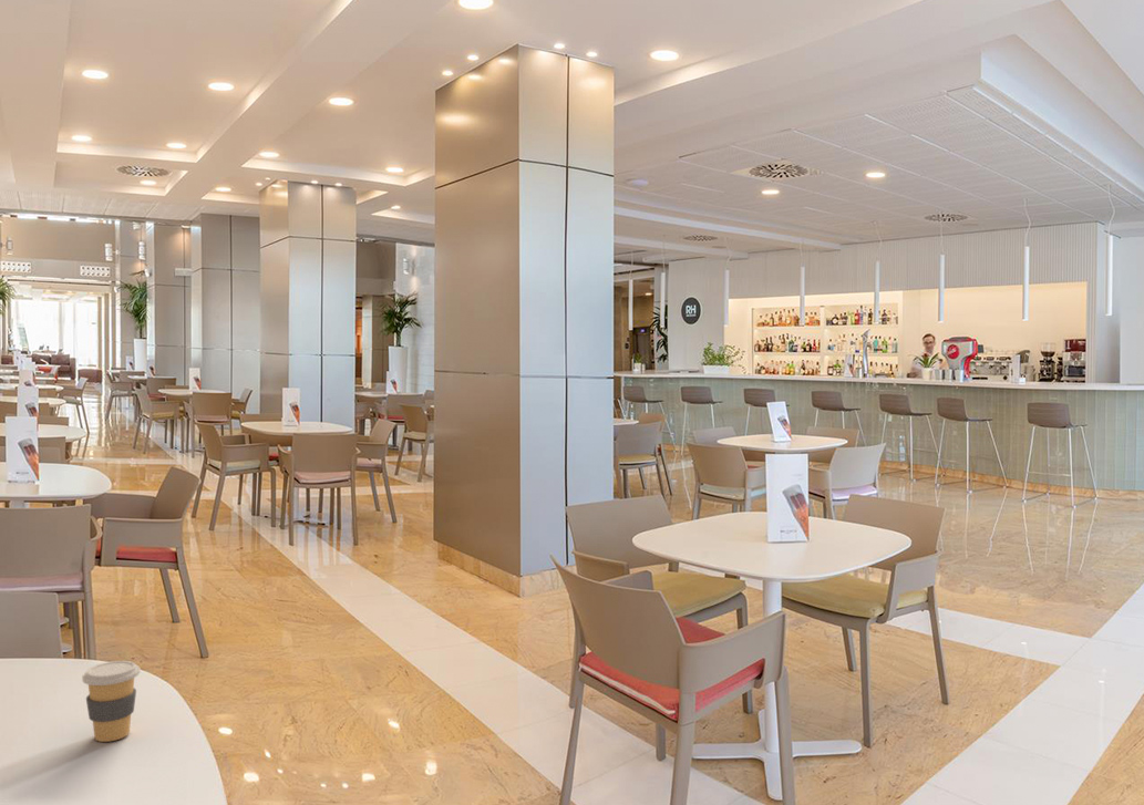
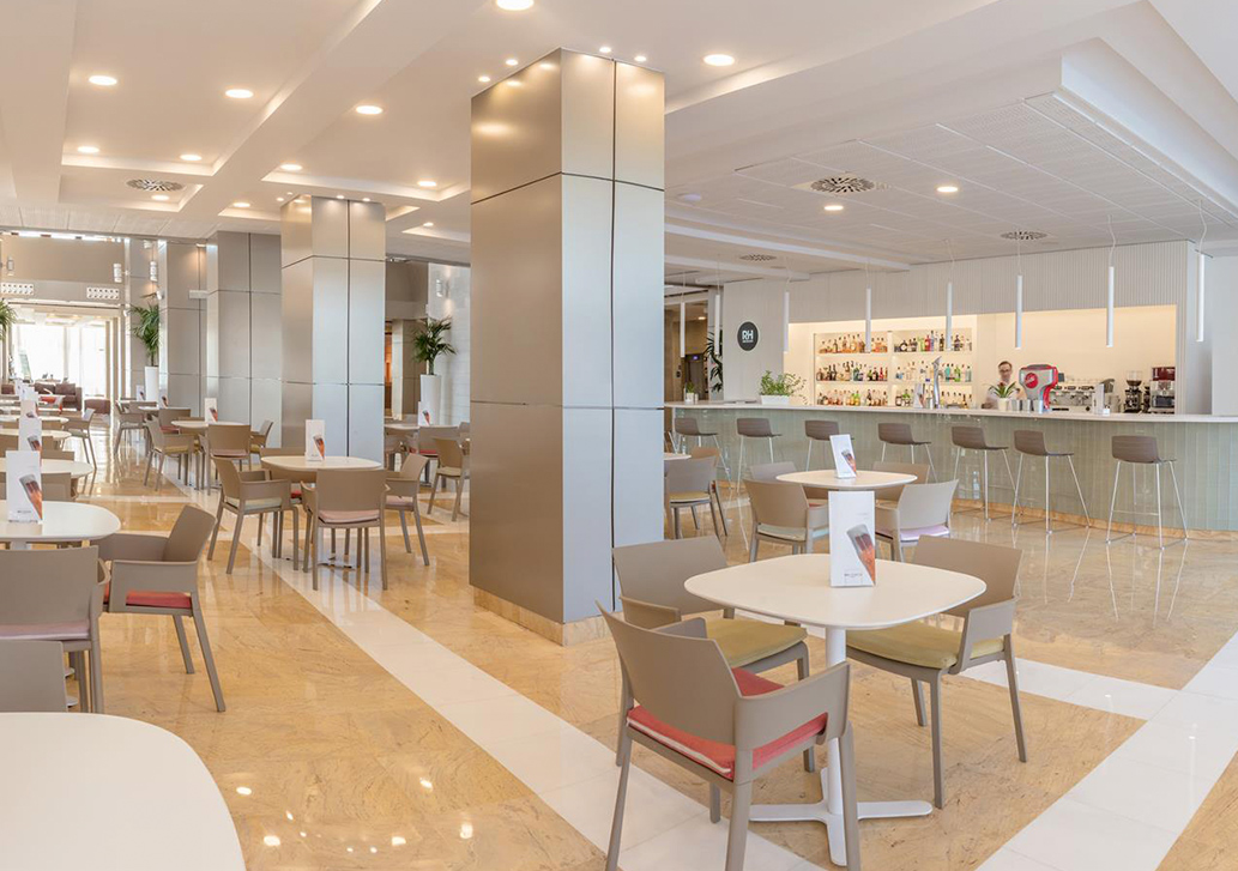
- coffee cup (112, 701)
